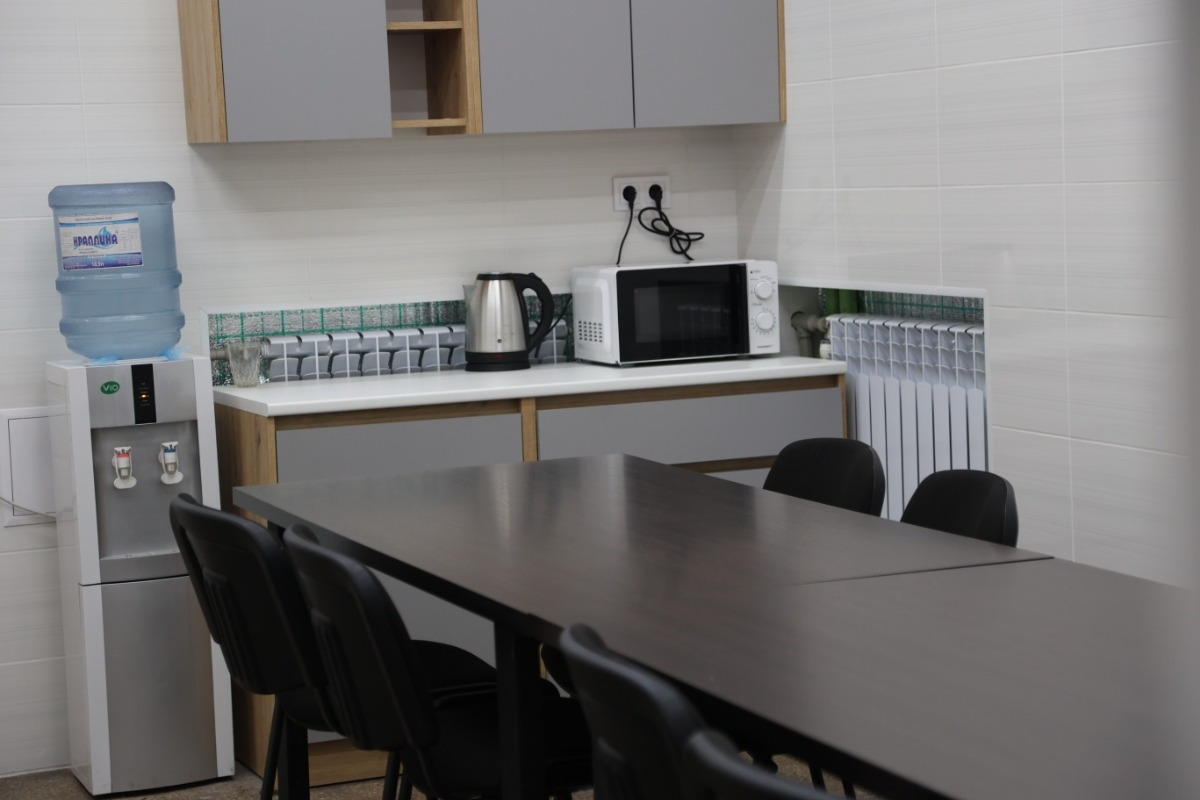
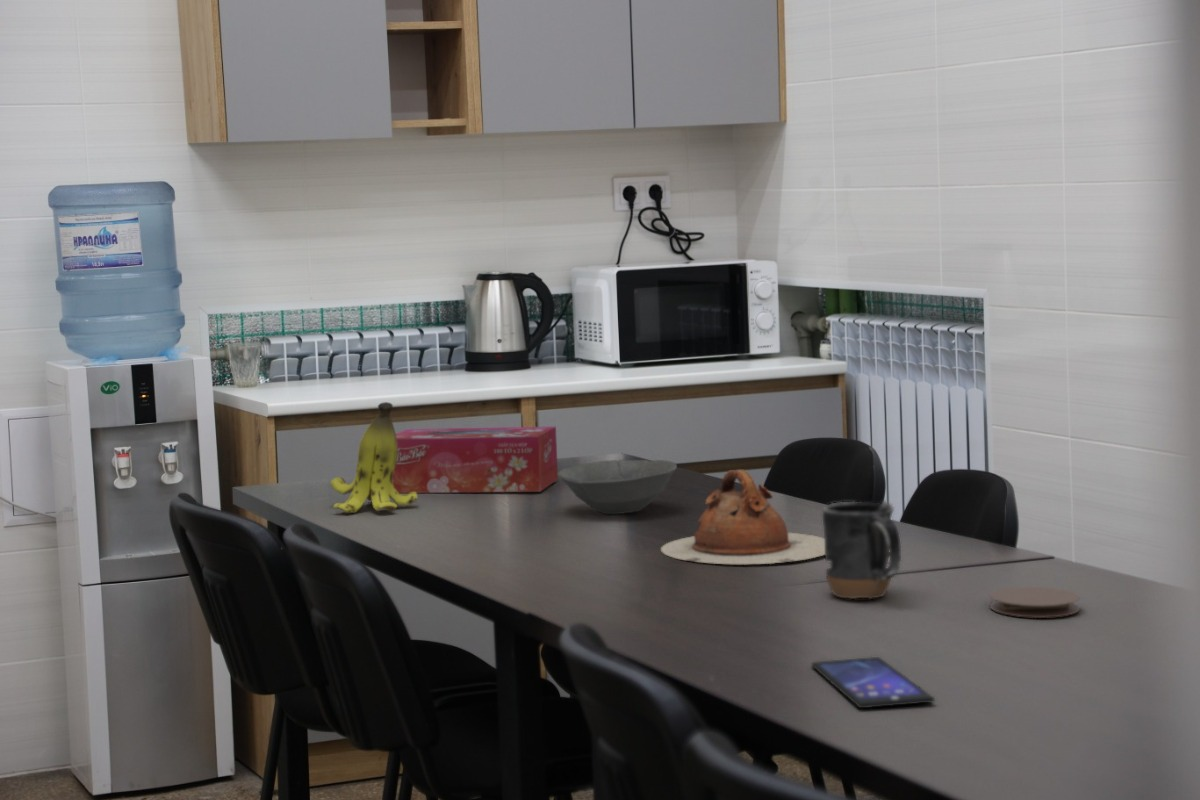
+ bowl (617, 488)
+ teapot (747, 508)
+ mug (863, 548)
+ coaster (1034, 601)
+ smartphone (870, 681)
+ banana (370, 455)
+ tissue box (471, 459)
